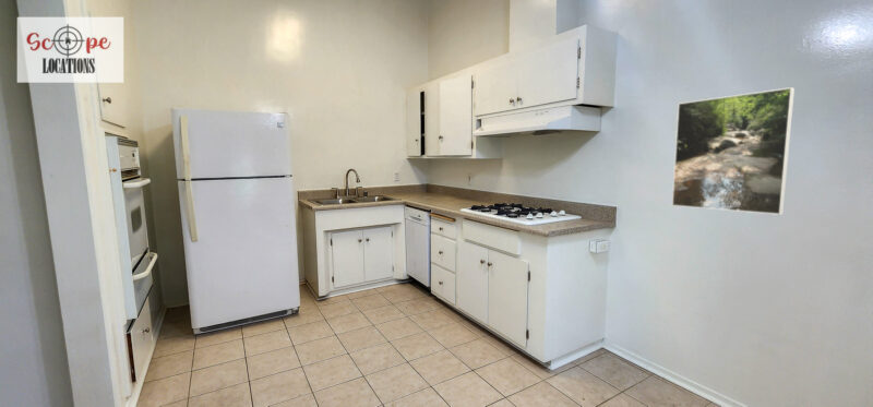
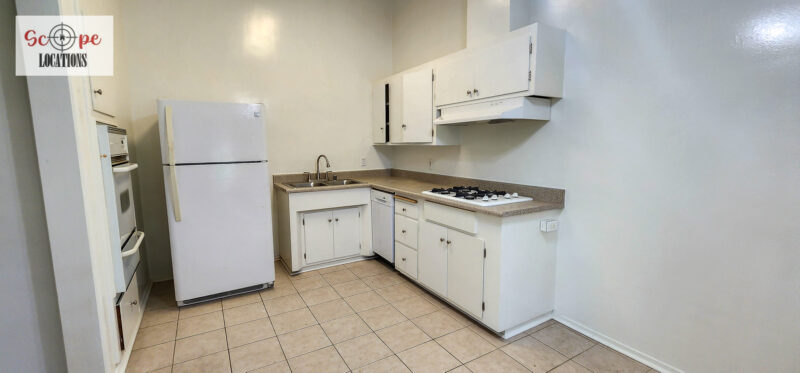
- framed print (726, 154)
